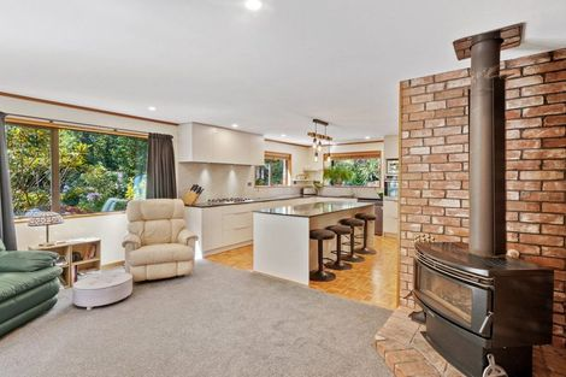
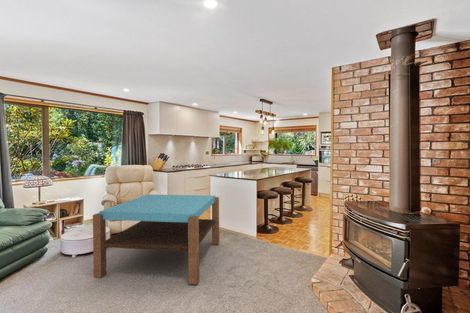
+ coffee table (166, 229)
